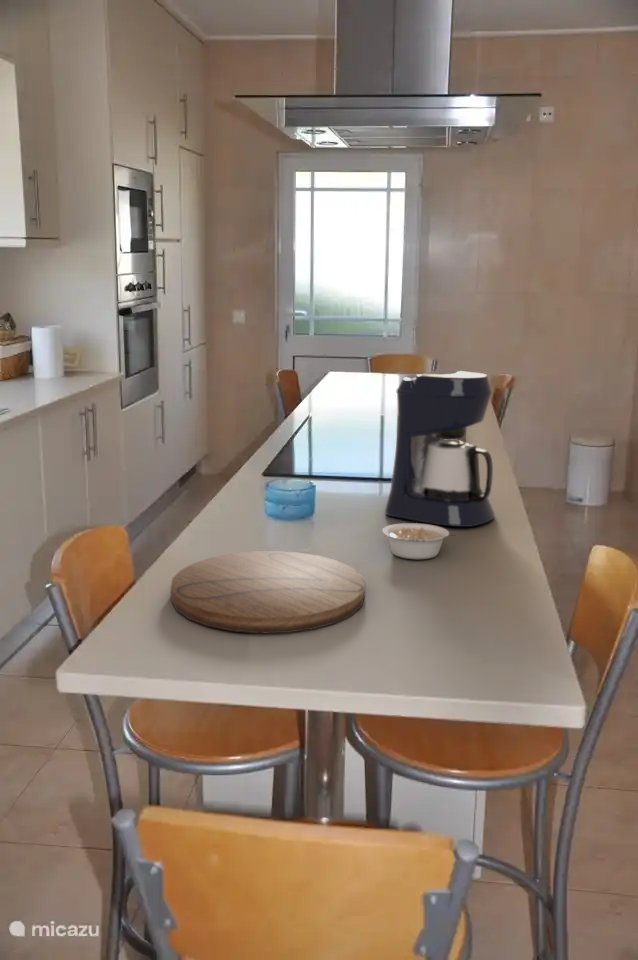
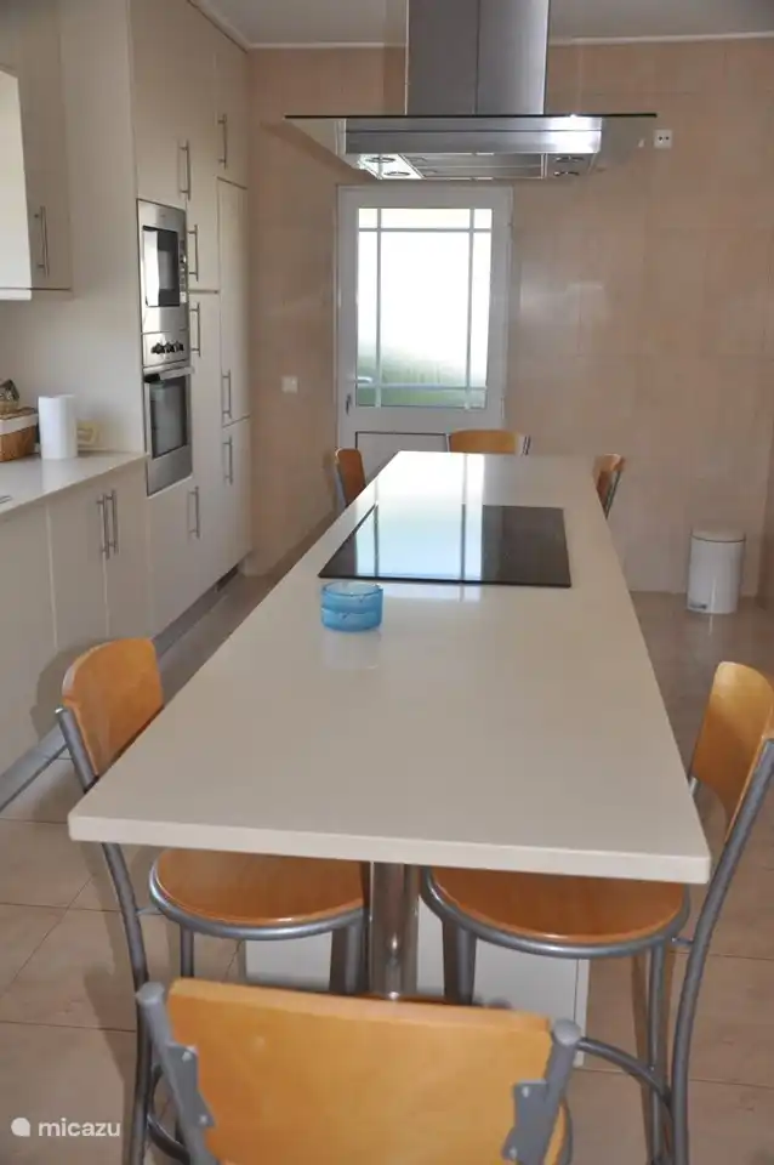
- cutting board (268, 587)
- legume (418, 540)
- coffee maker (442, 443)
